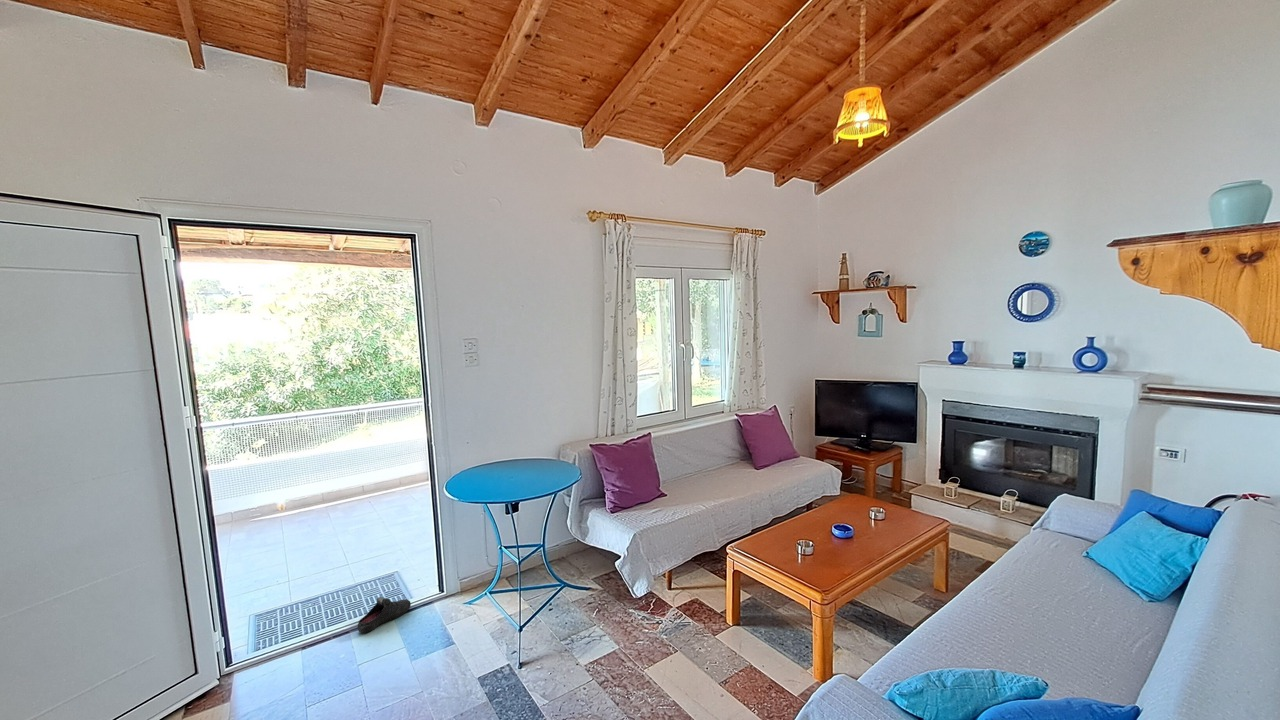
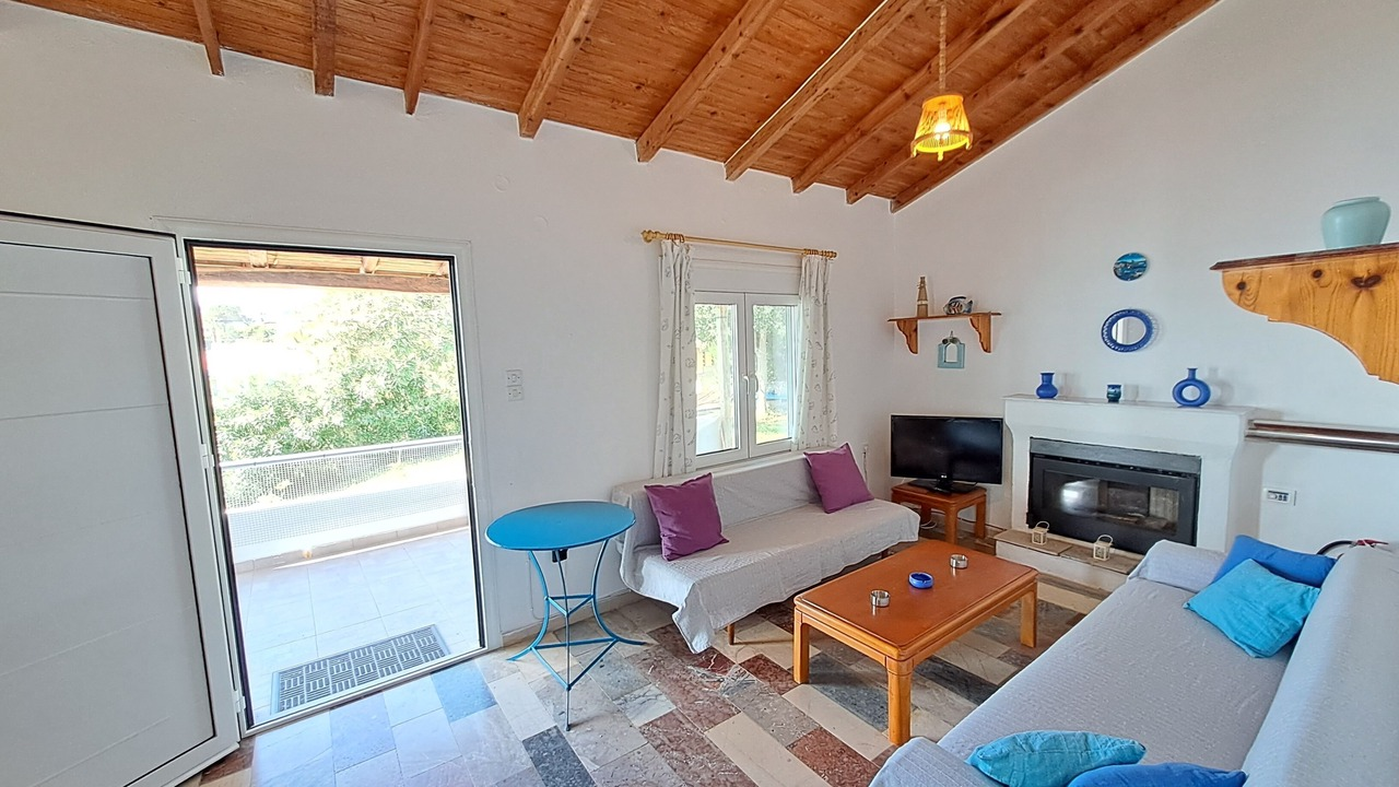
- shoe (383, 607)
